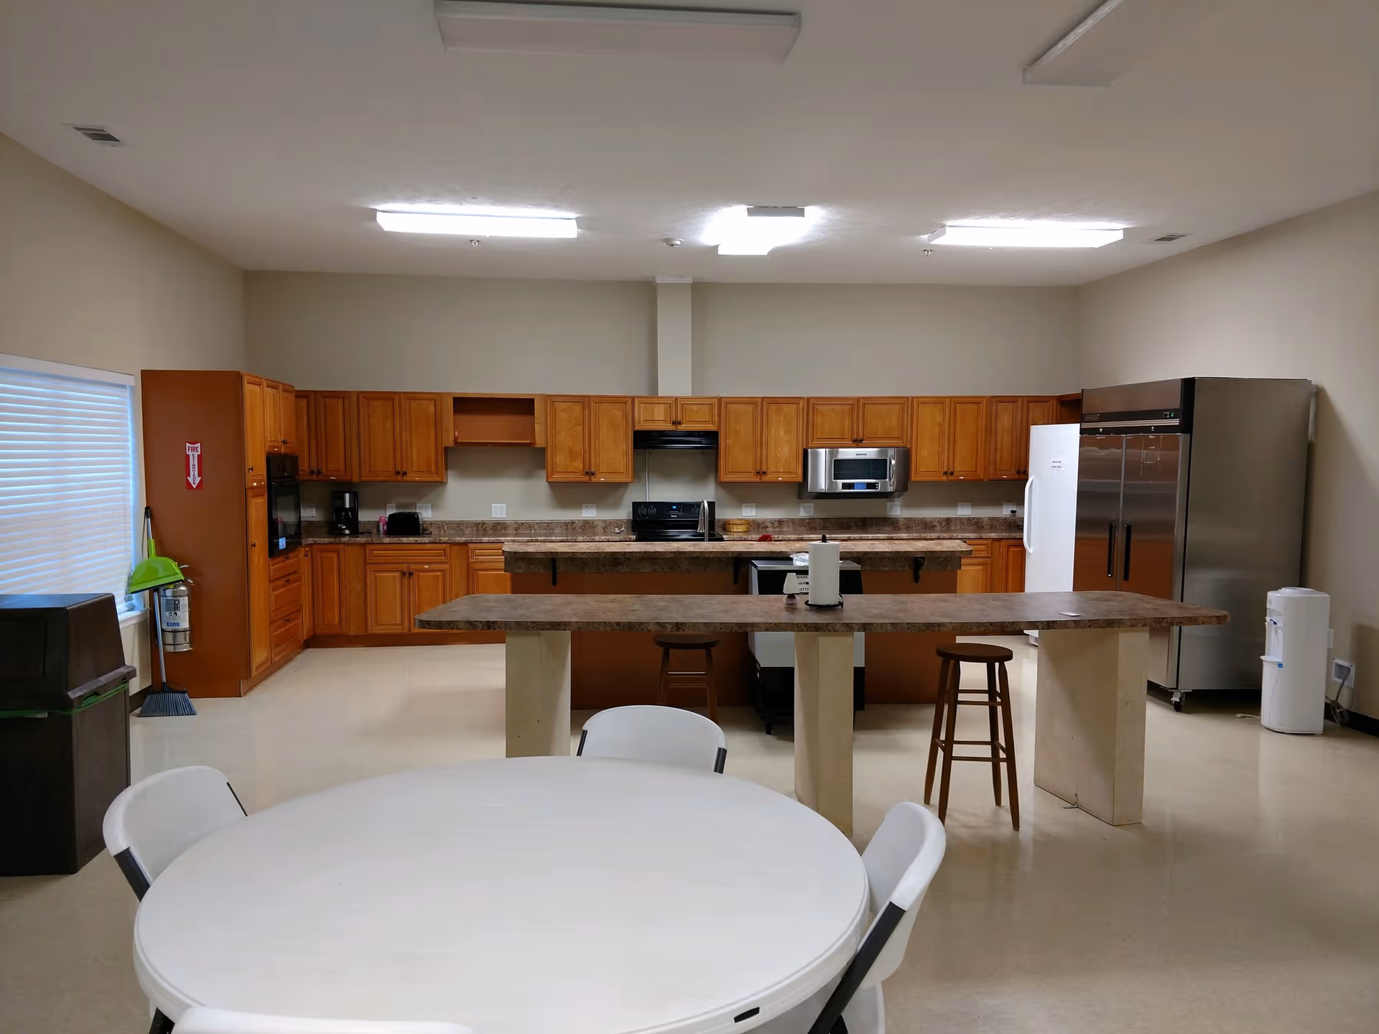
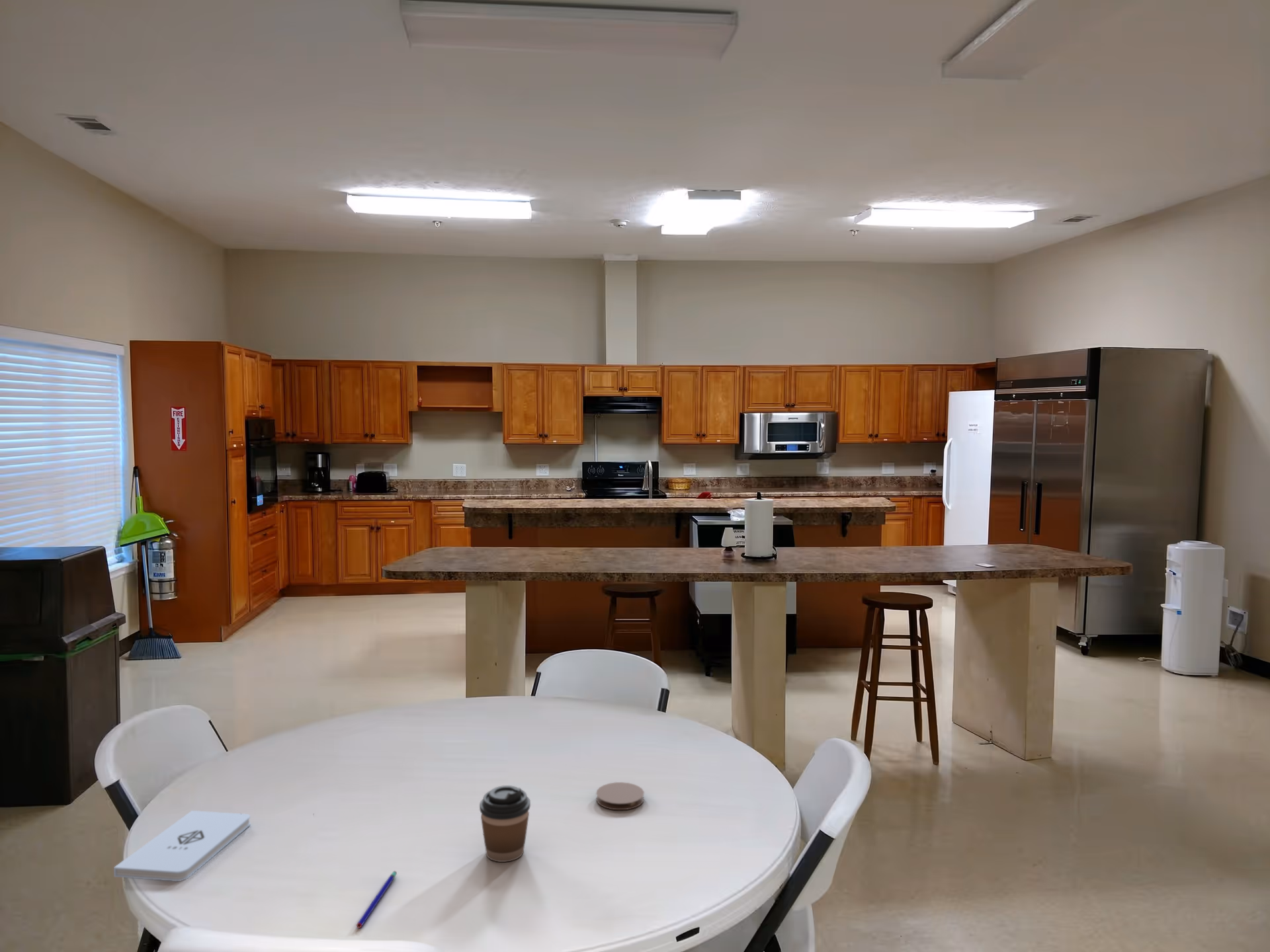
+ coffee cup (505, 820)
+ notepad (188, 843)
+ coaster (620, 795)
+ pen (378, 897)
